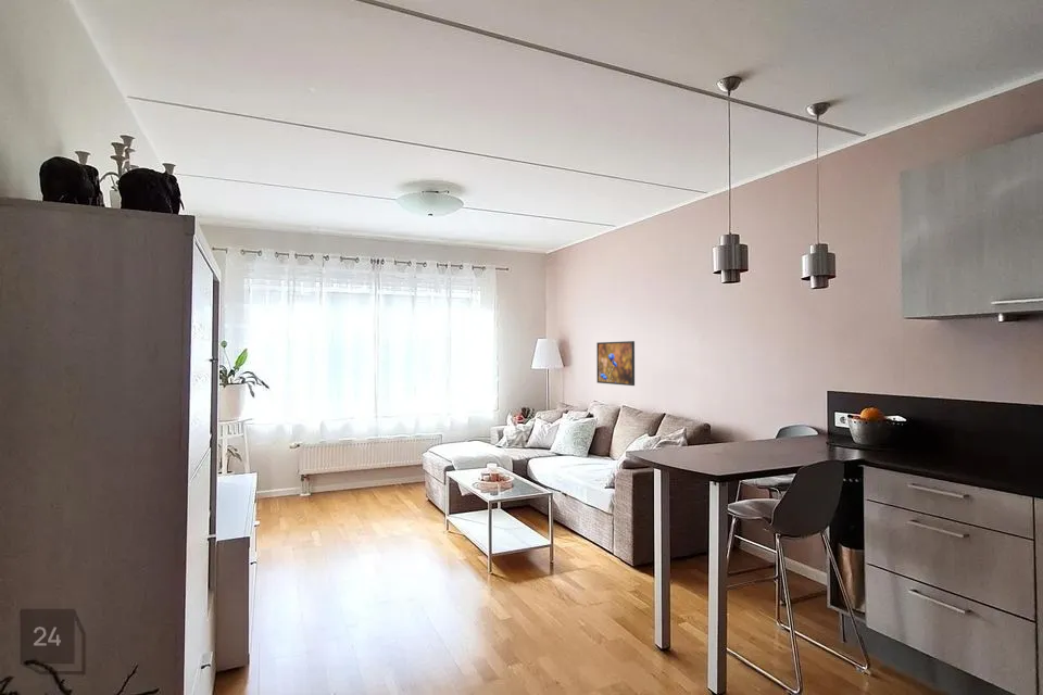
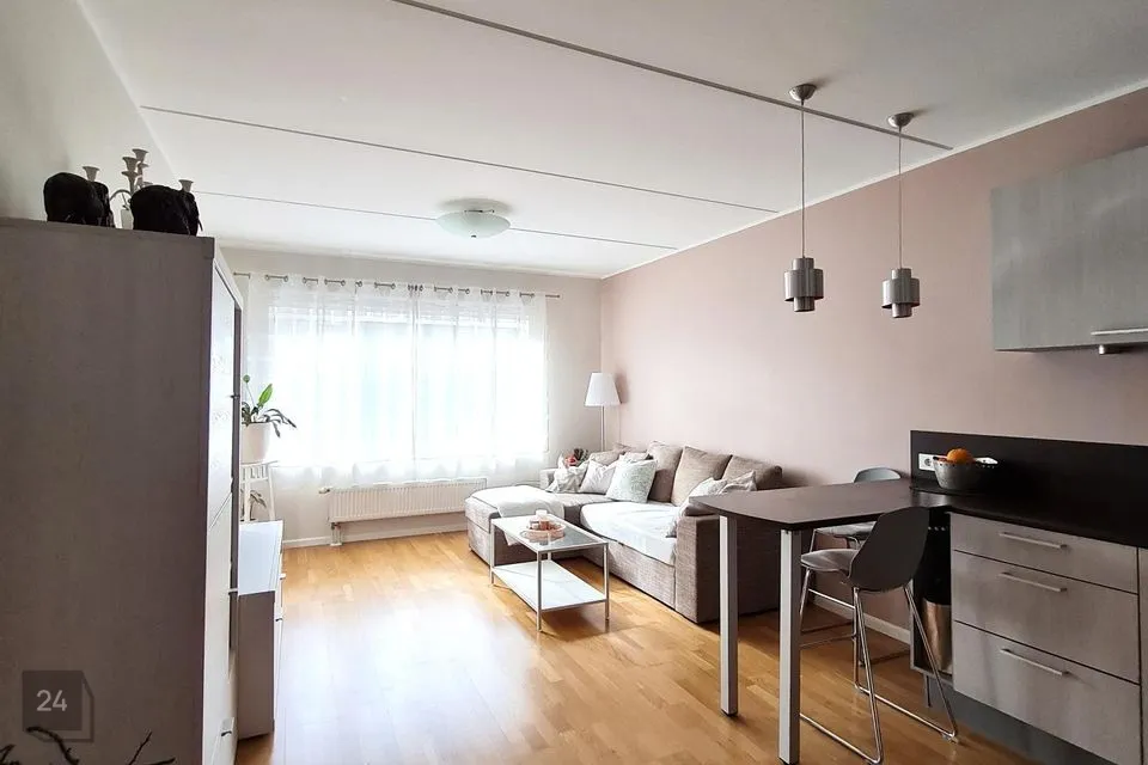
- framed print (614, 363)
